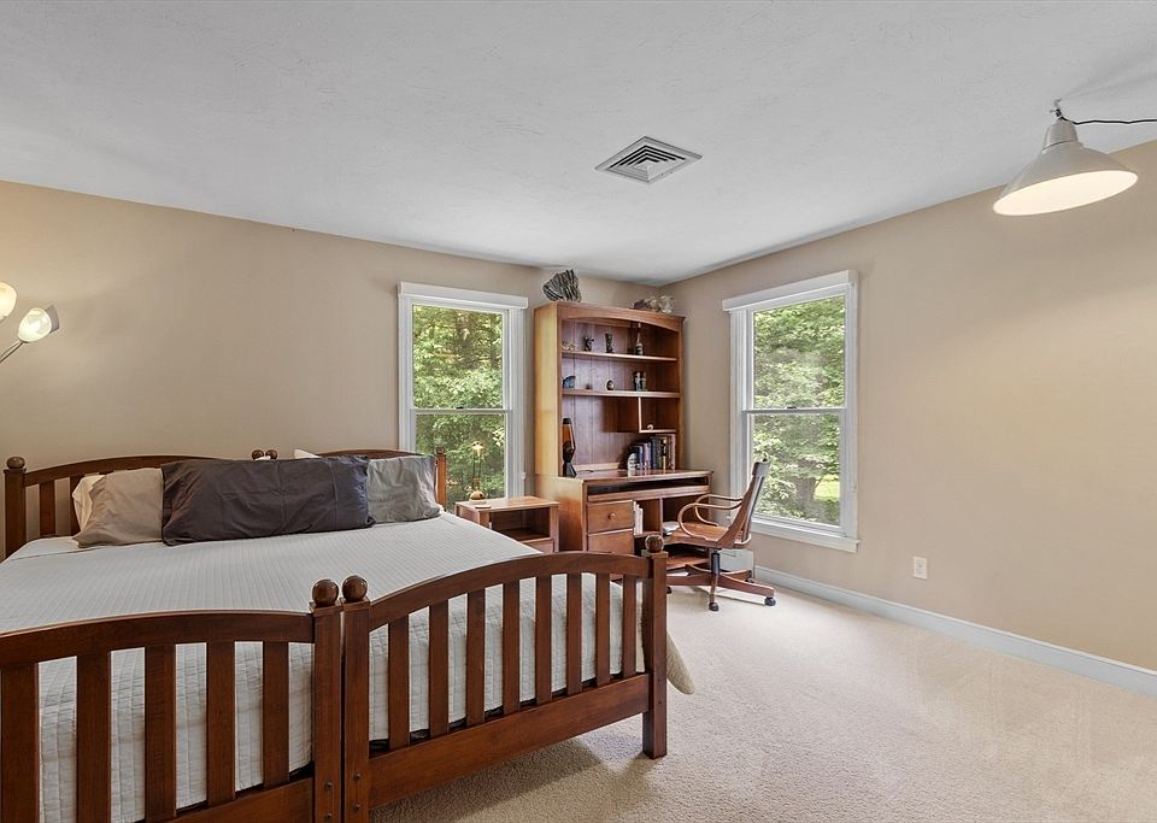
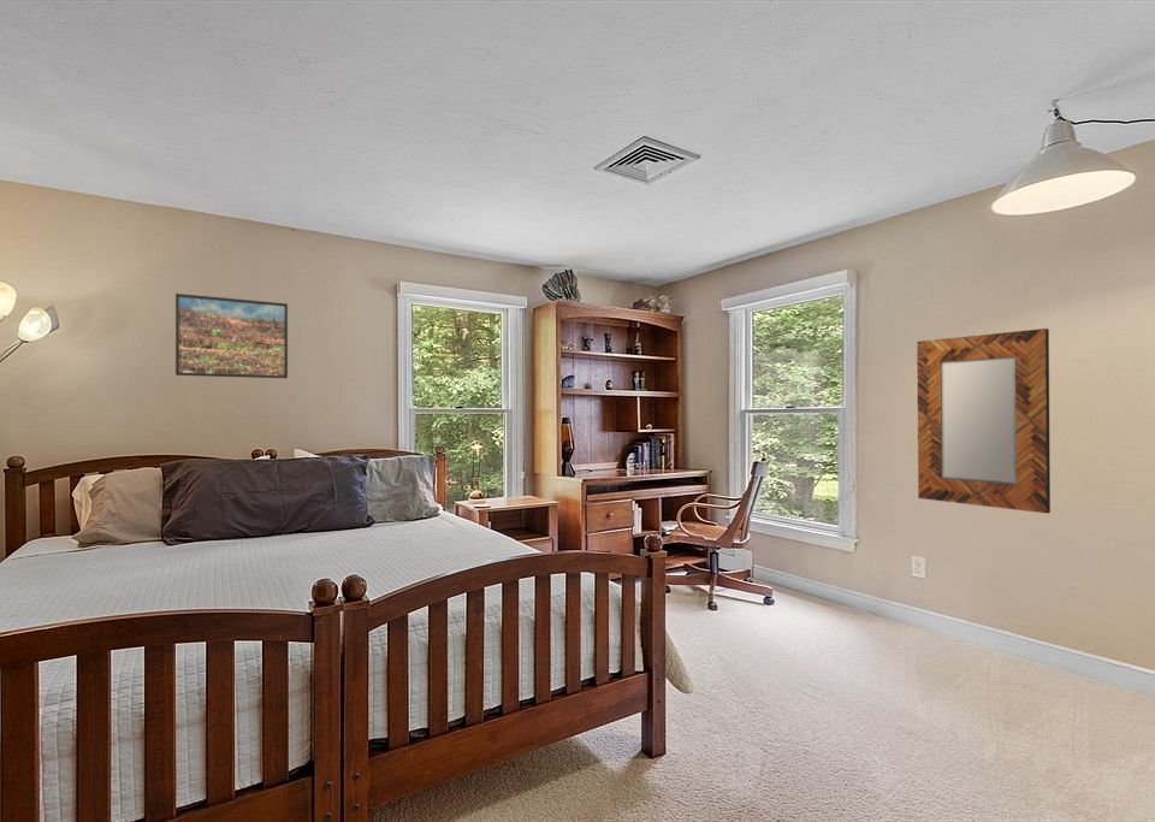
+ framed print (233, 337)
+ home mirror (978, 420)
